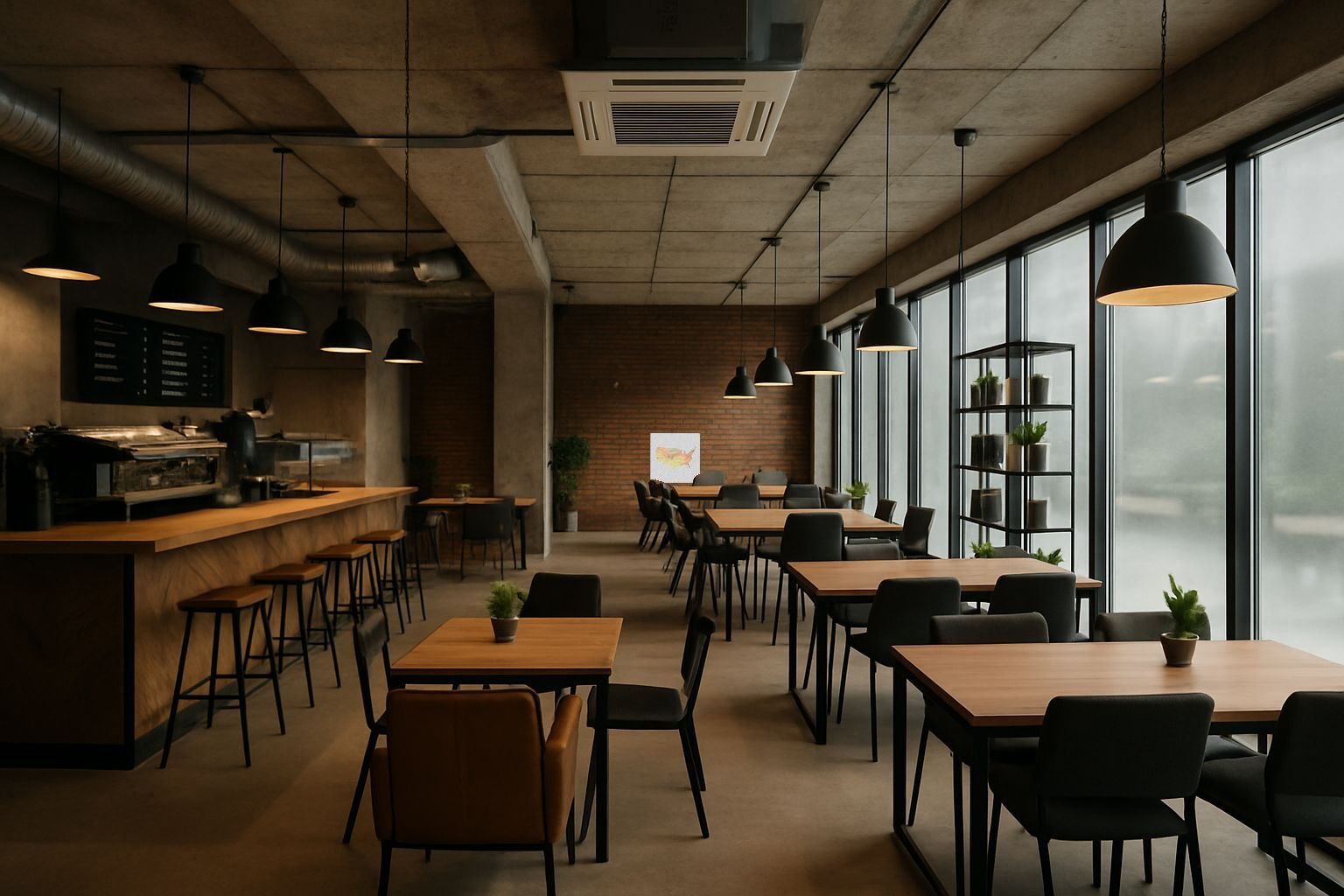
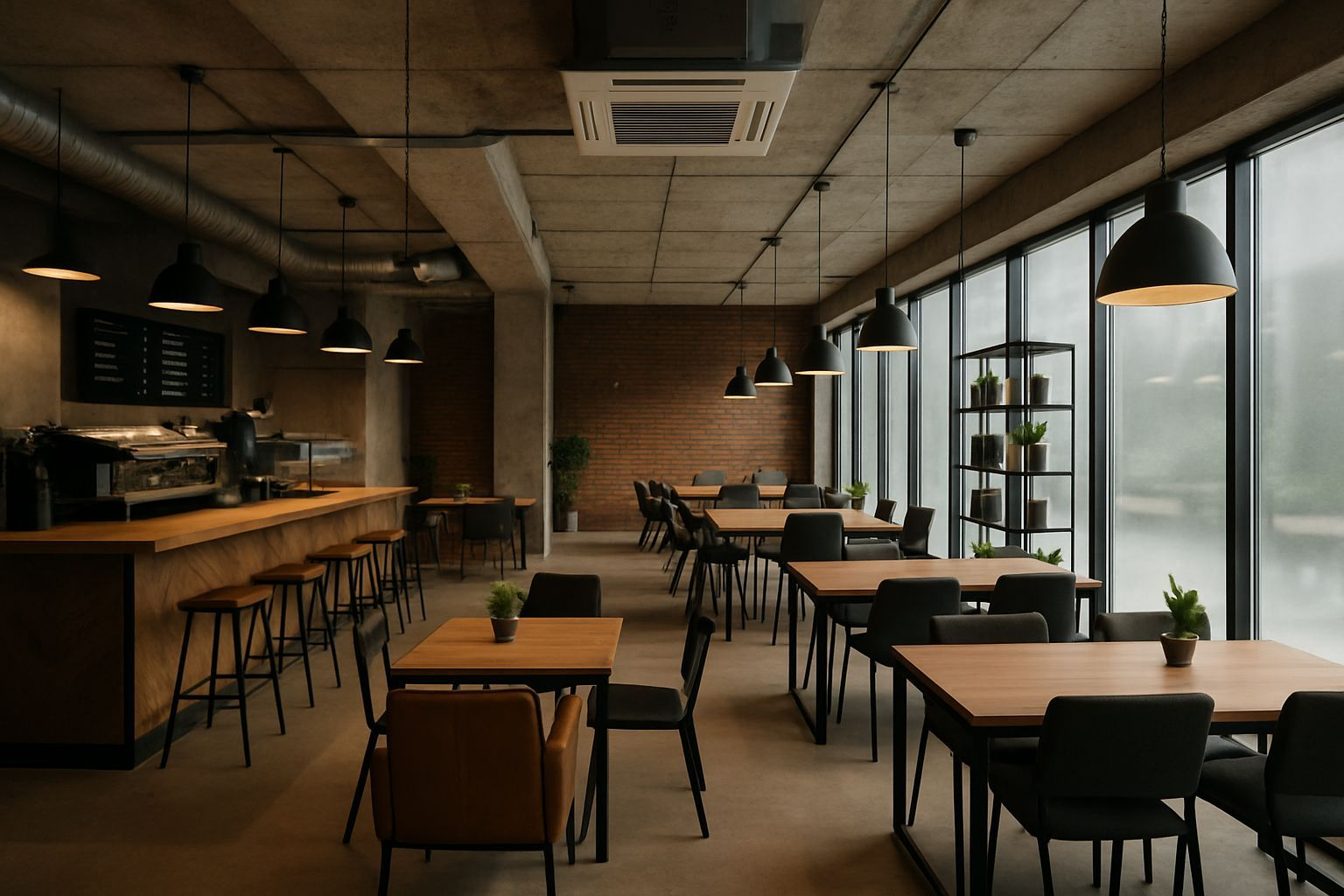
- wall art (675, 458)
